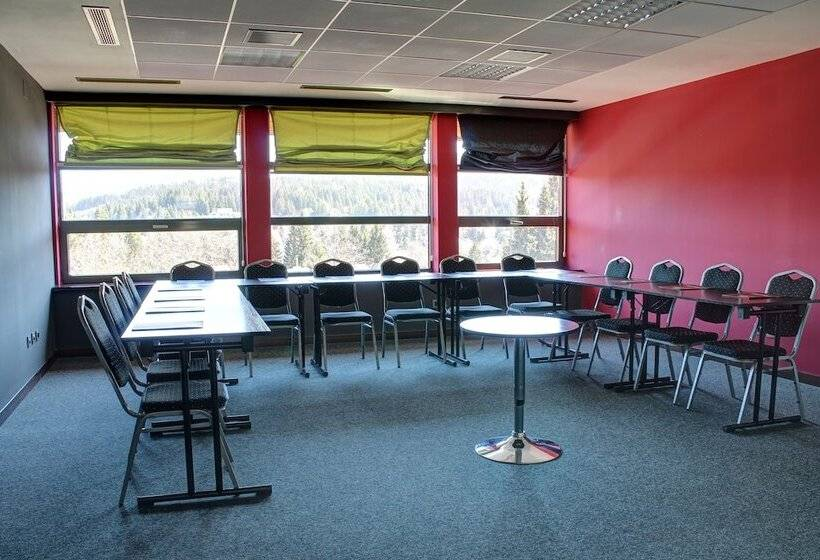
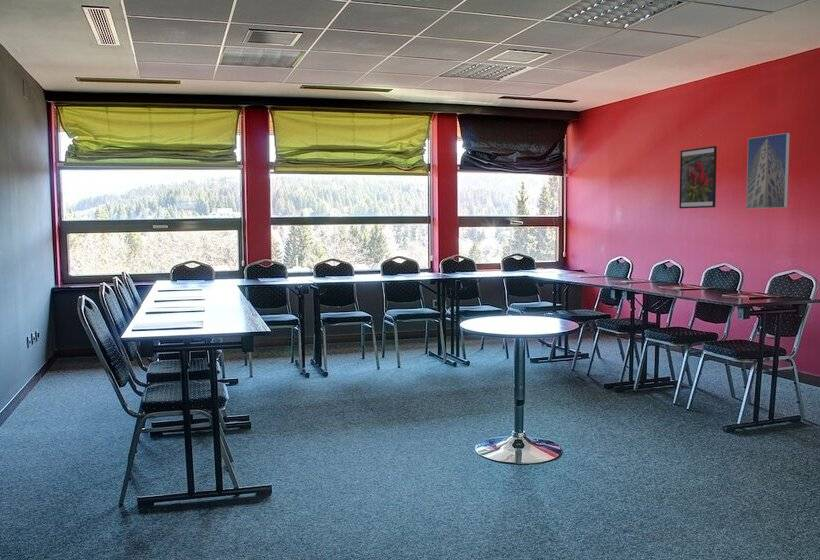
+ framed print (767, 172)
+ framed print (697, 178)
